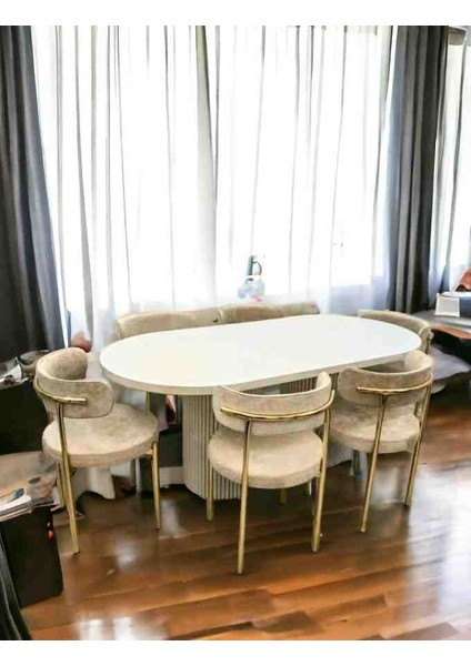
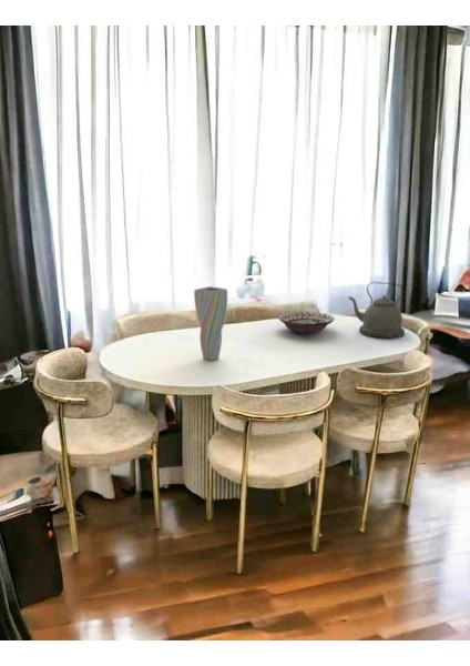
+ kettle (380, 307)
+ decorative bowl (305, 324)
+ vase (211, 324)
